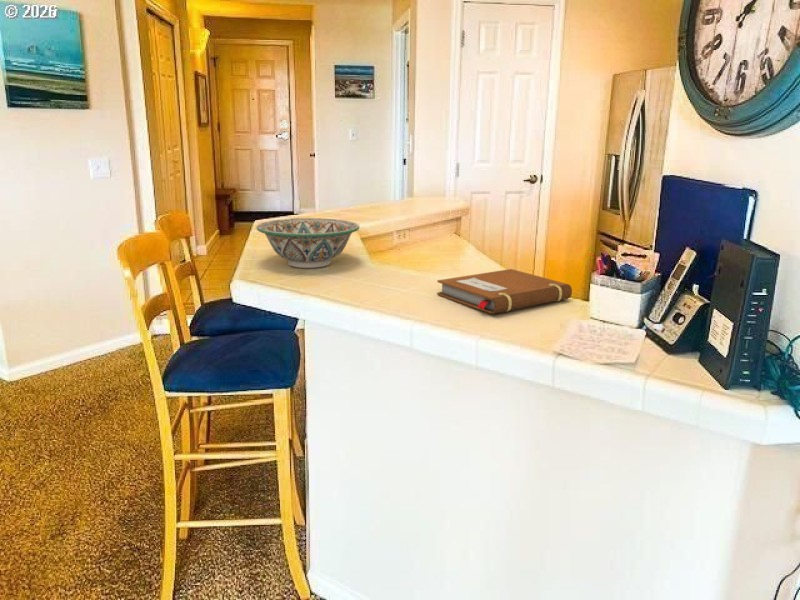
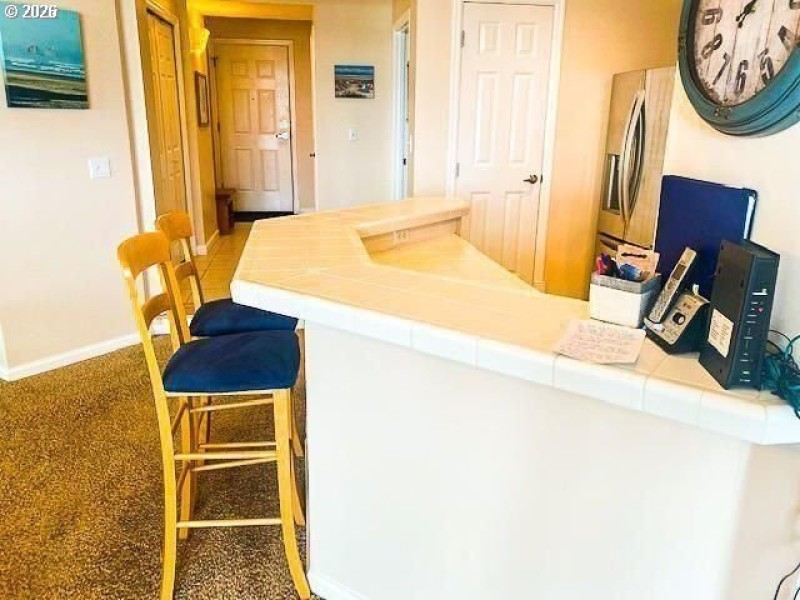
- notebook (502, 290)
- decorative bowl (309, 244)
